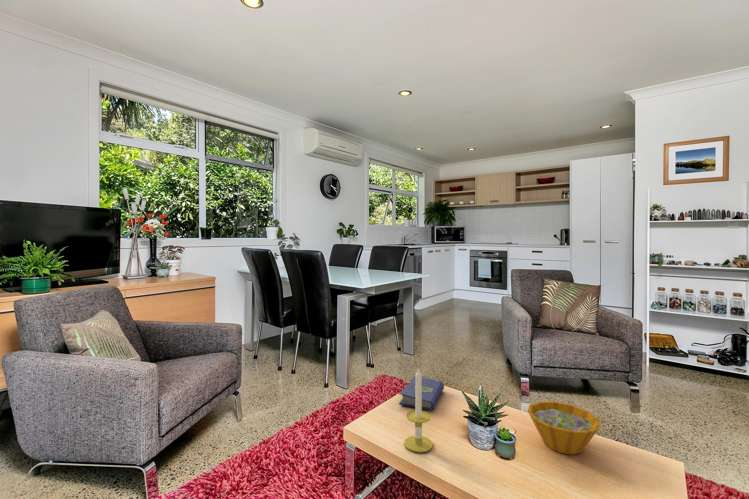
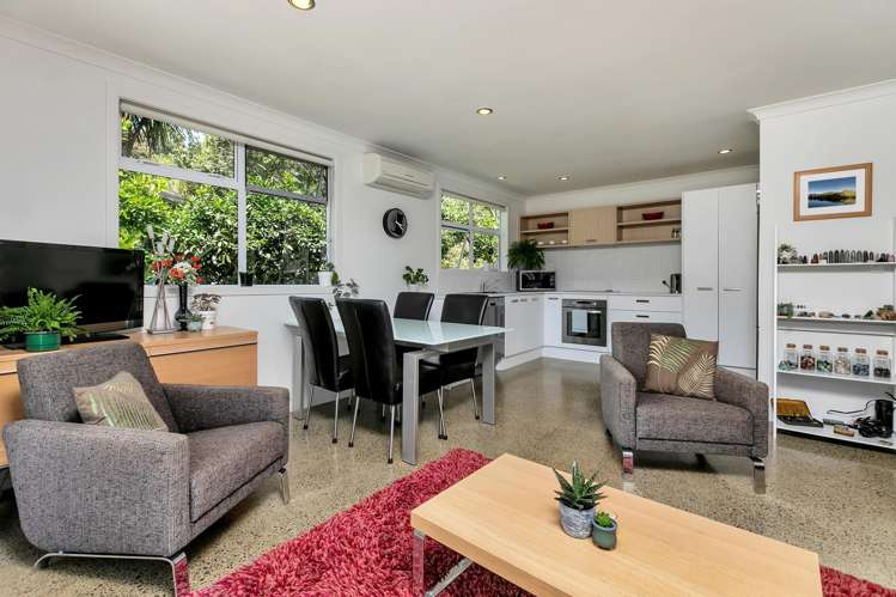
- candle (418, 405)
- bowl (562, 429)
- hardcover book (422, 391)
